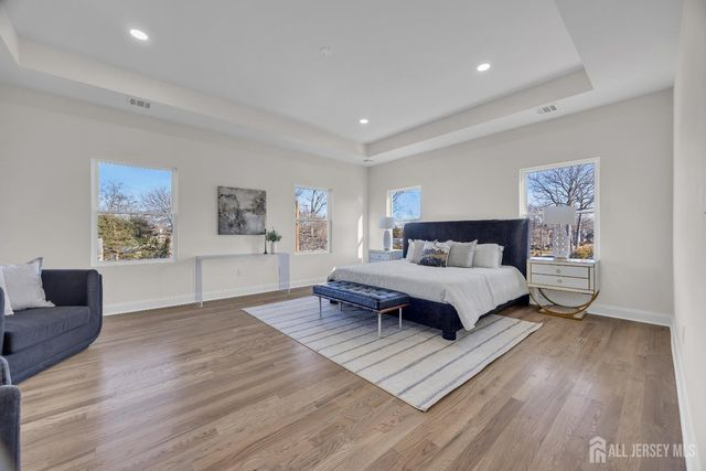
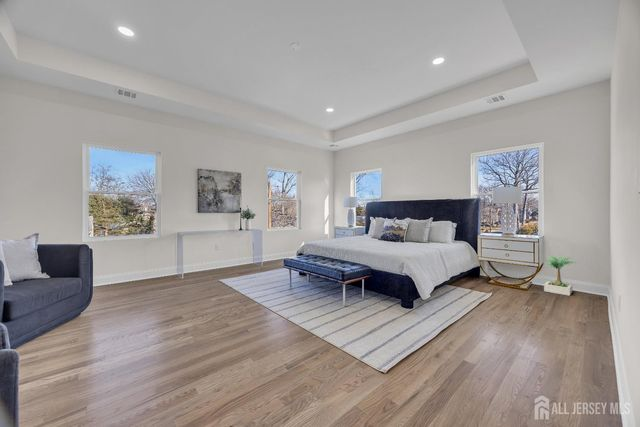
+ potted plant (559, 274)
